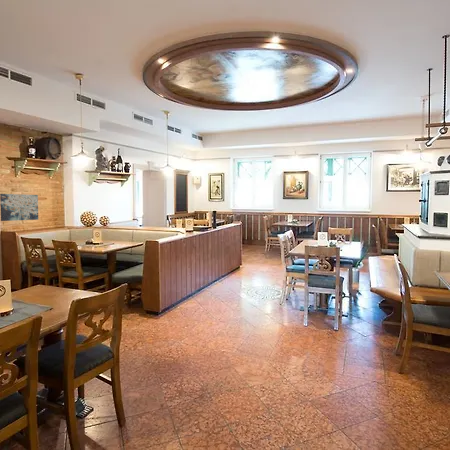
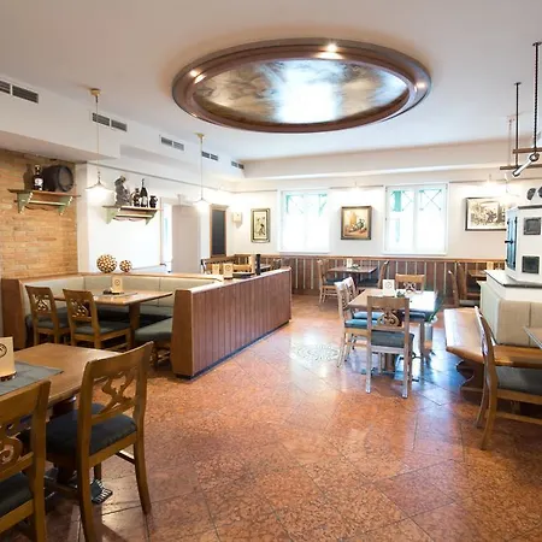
- wall art (20, 207)
